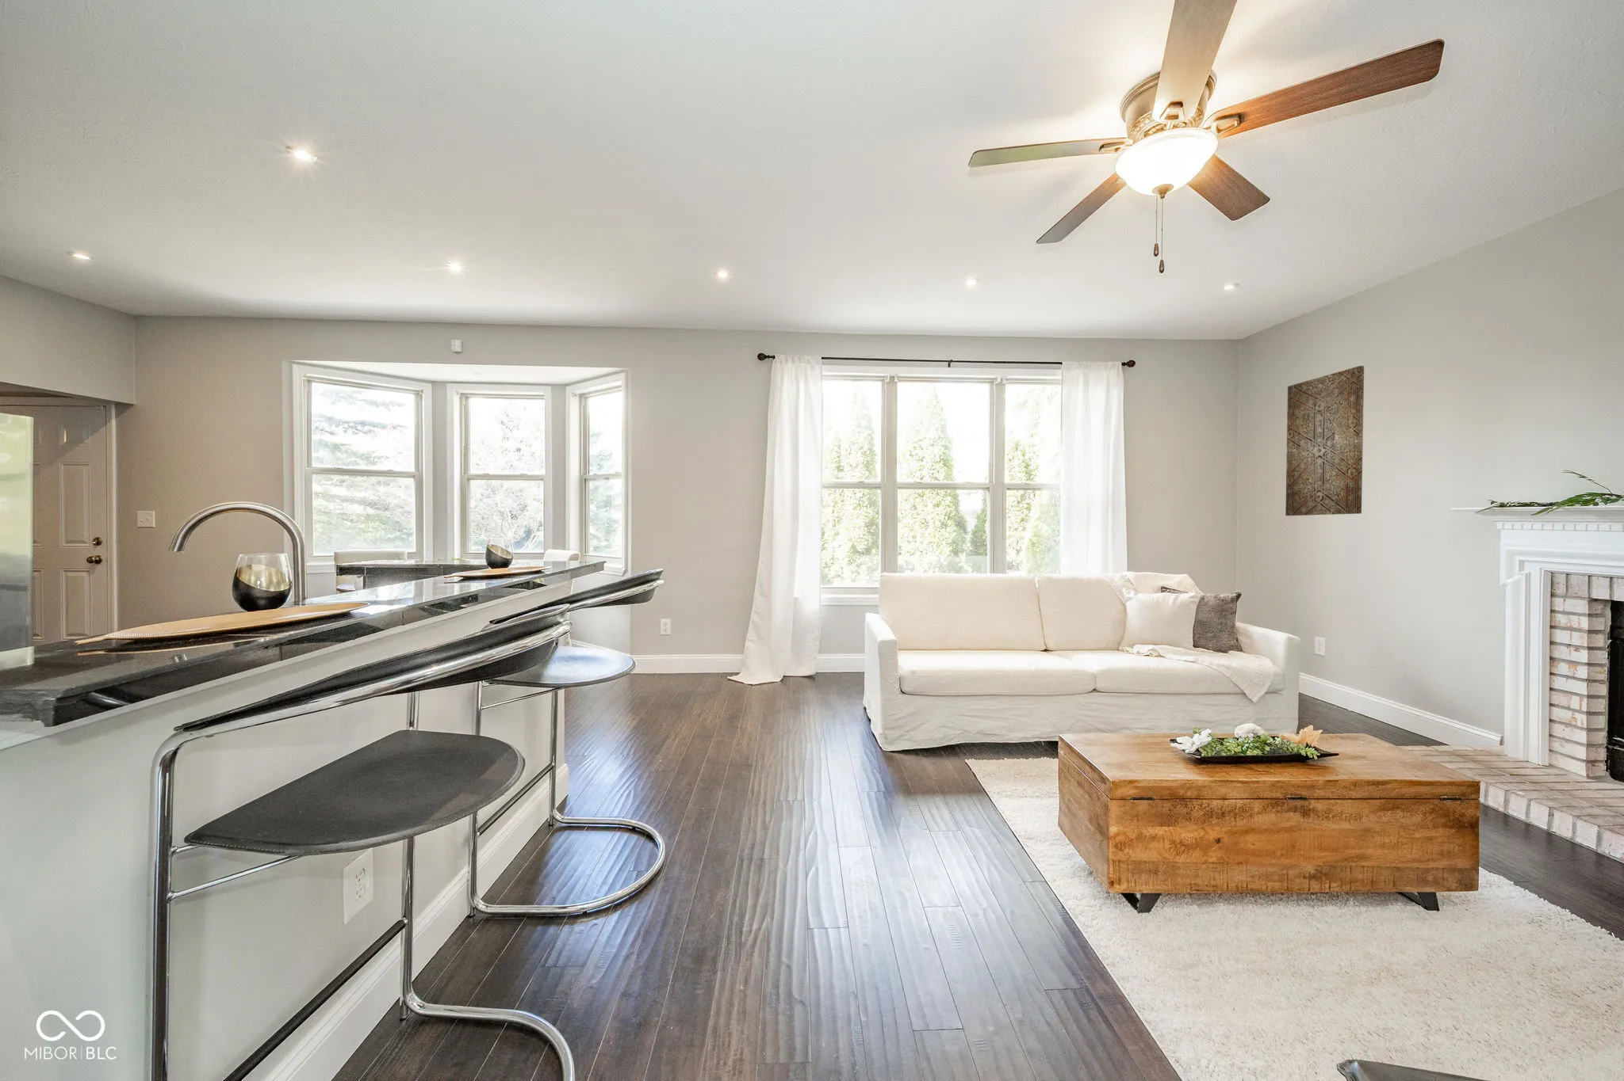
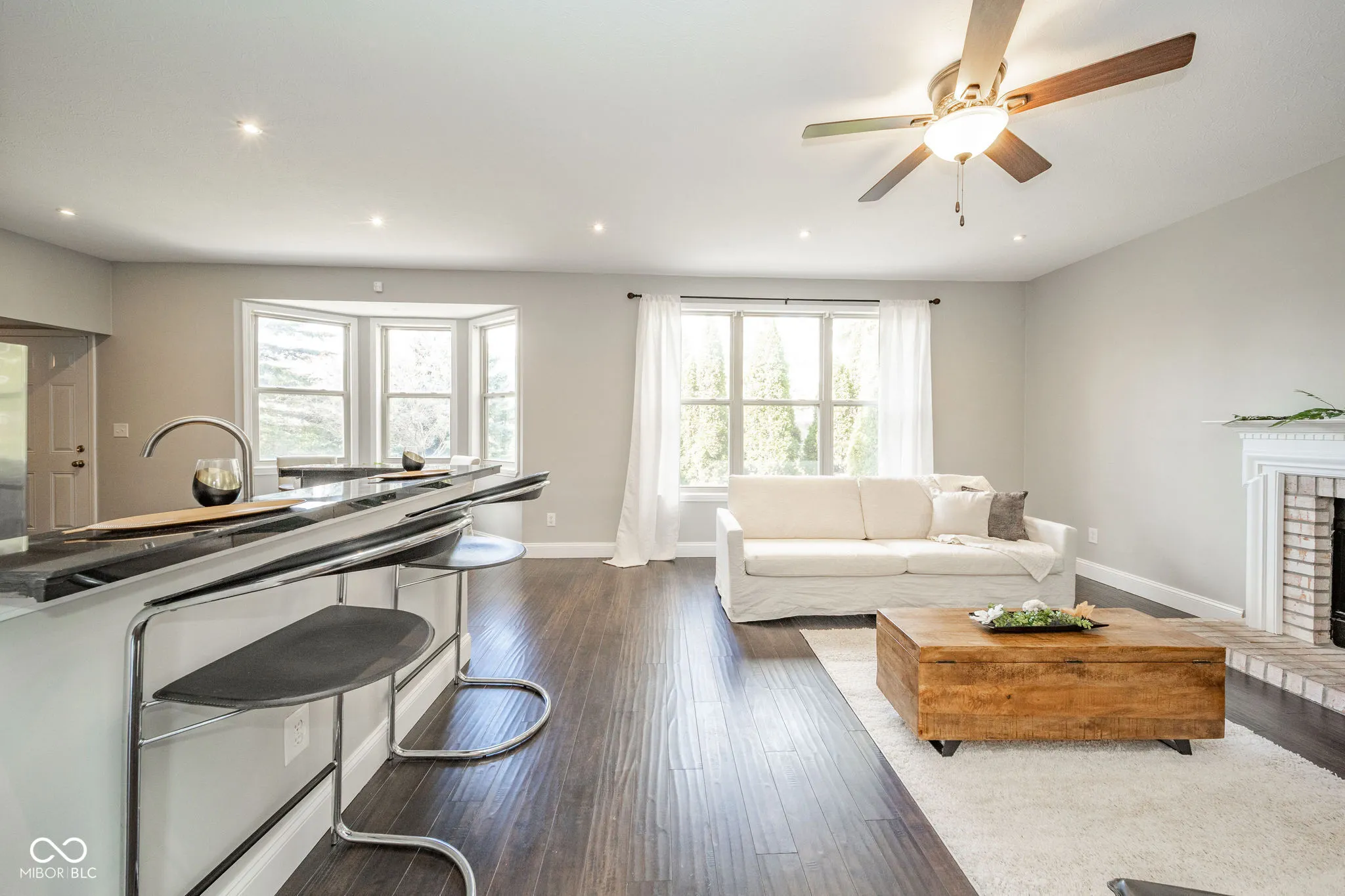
- wall art (1322, 445)
